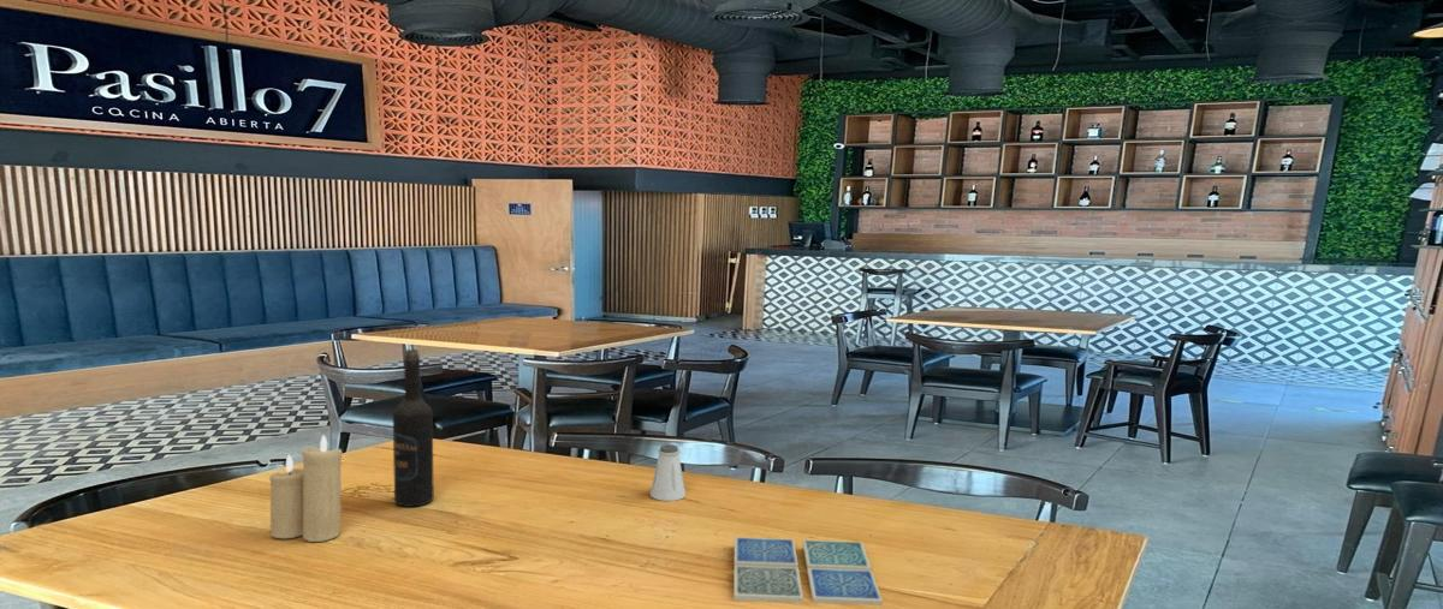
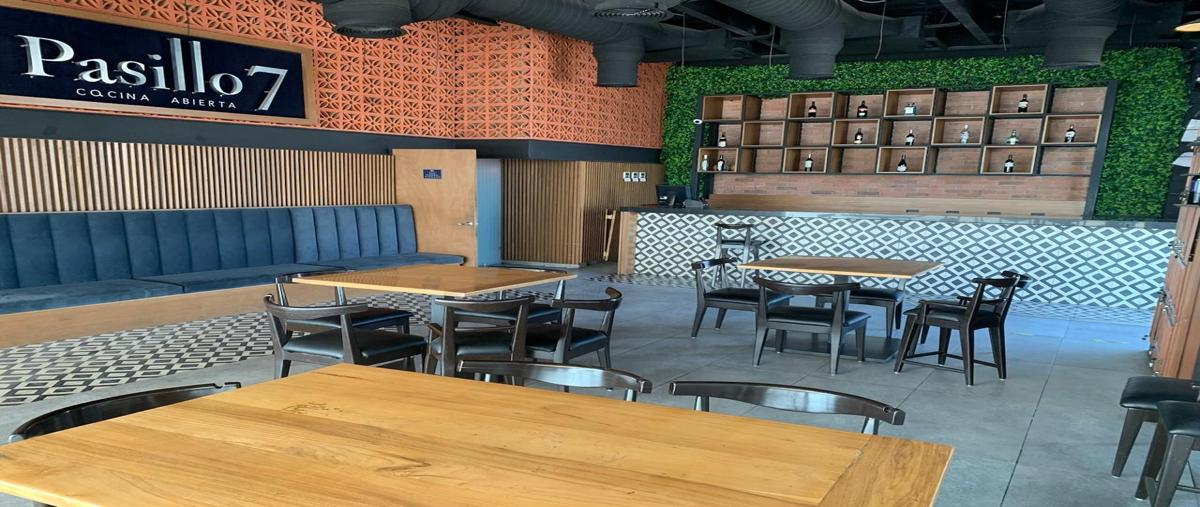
- saltshaker (669, 470)
- wine bottle (412, 426)
- drink coaster (807, 568)
- candle (305, 484)
